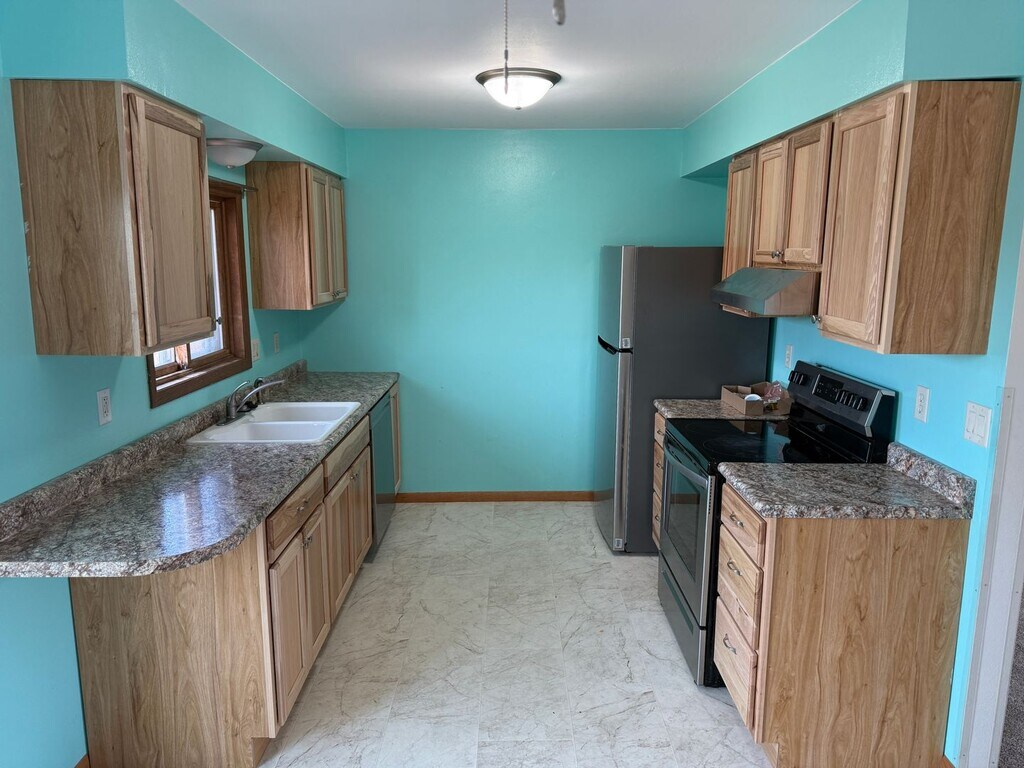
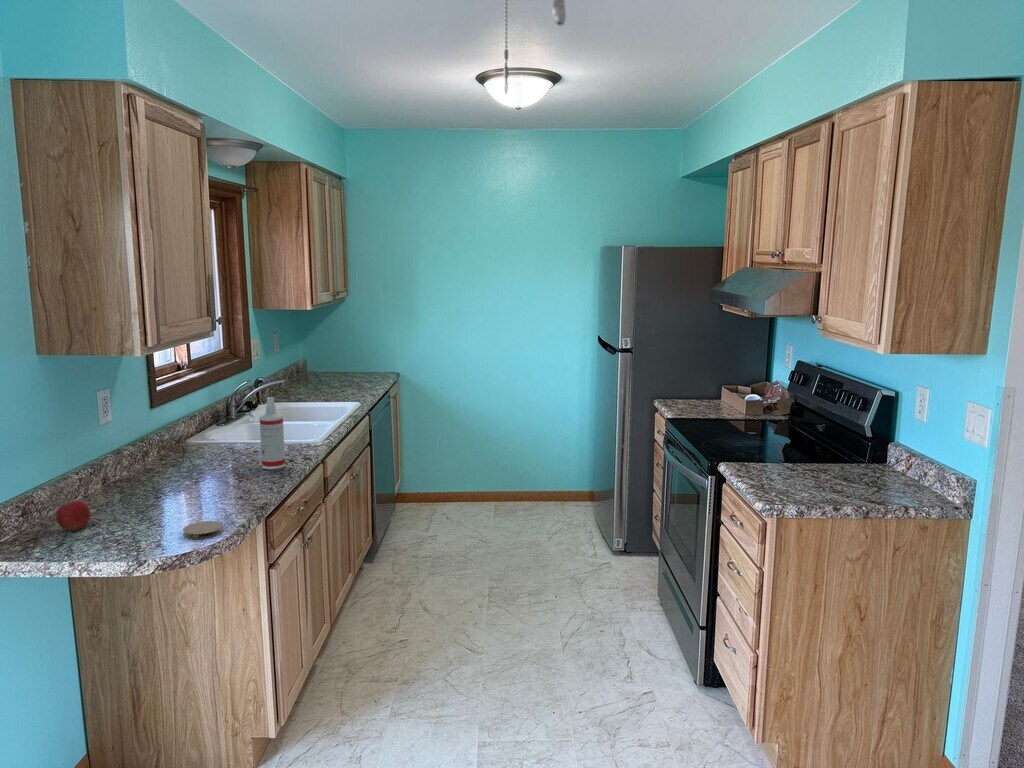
+ coaster (203, 529)
+ spray bottle (271, 432)
+ apple (73, 515)
